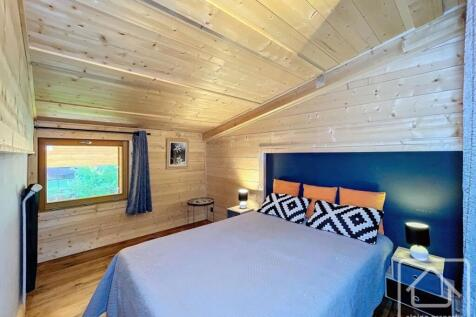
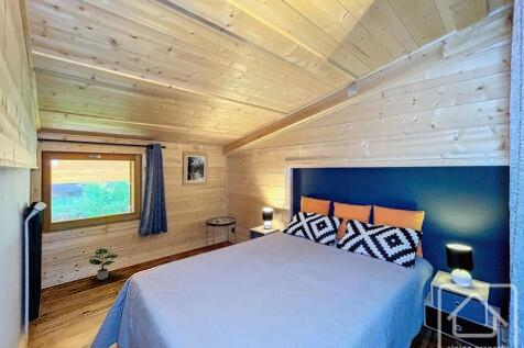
+ potted plant (103, 263)
